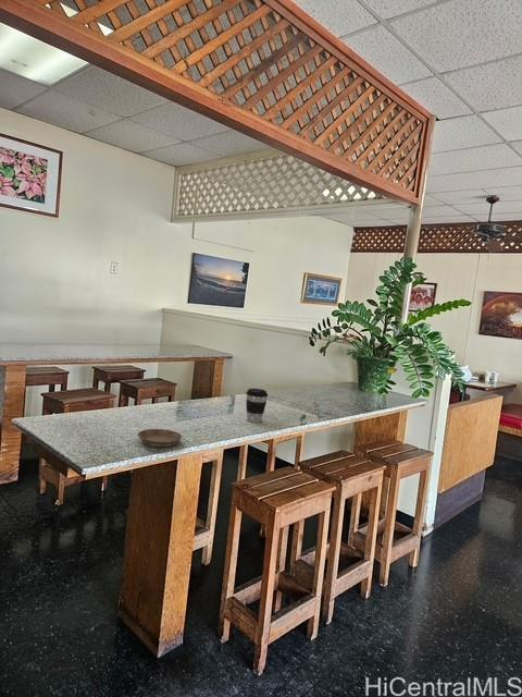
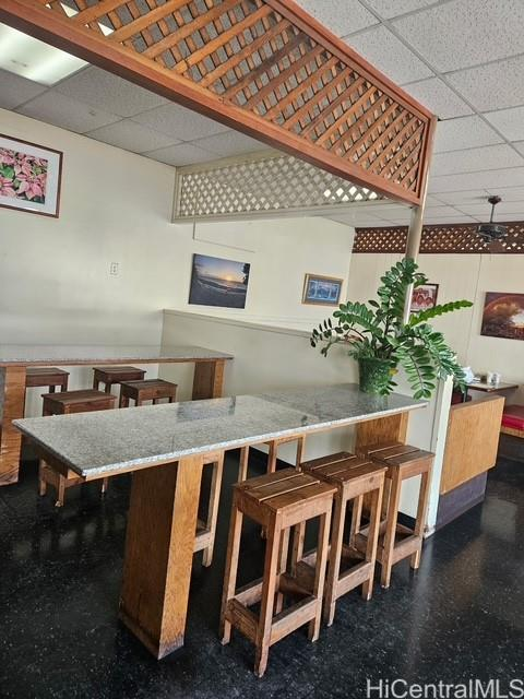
- coffee cup (256, 405)
- saucer (159, 438)
